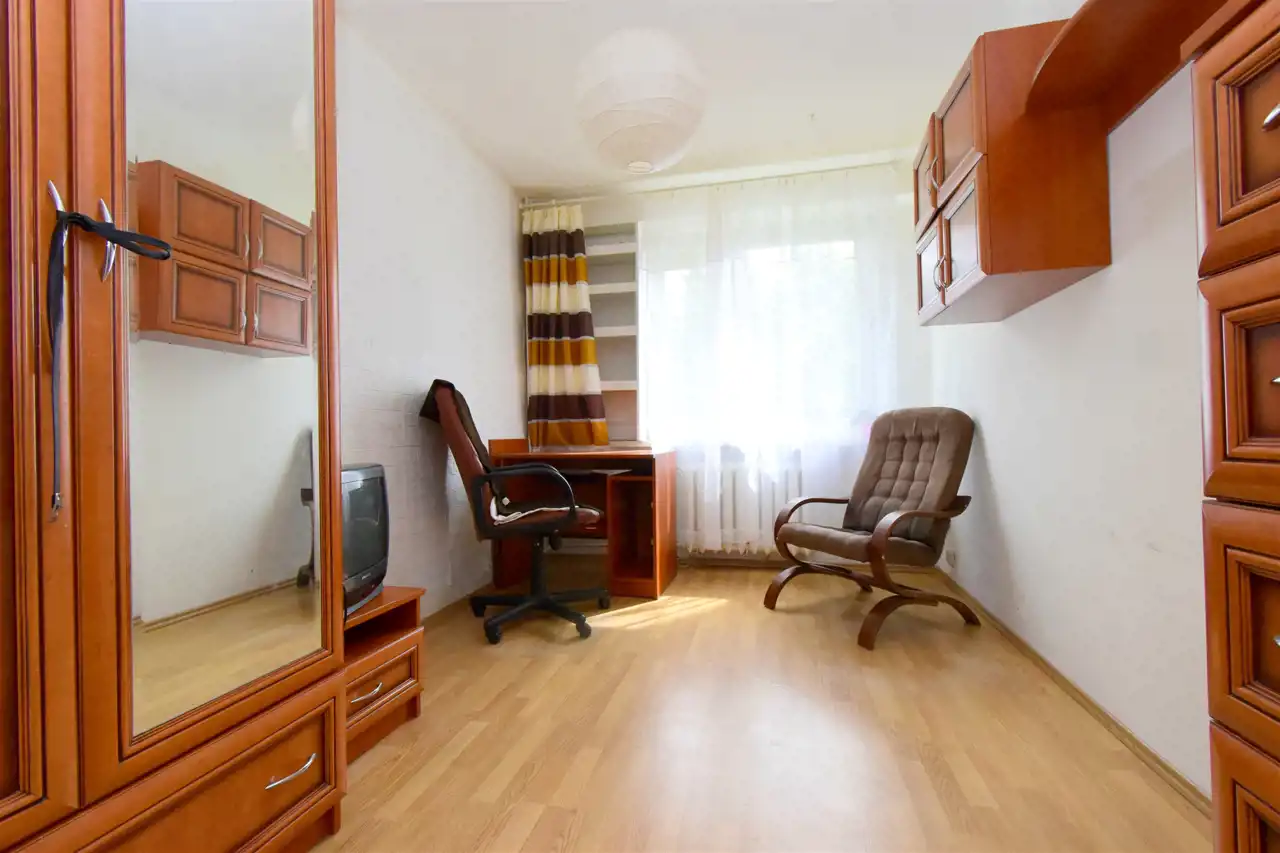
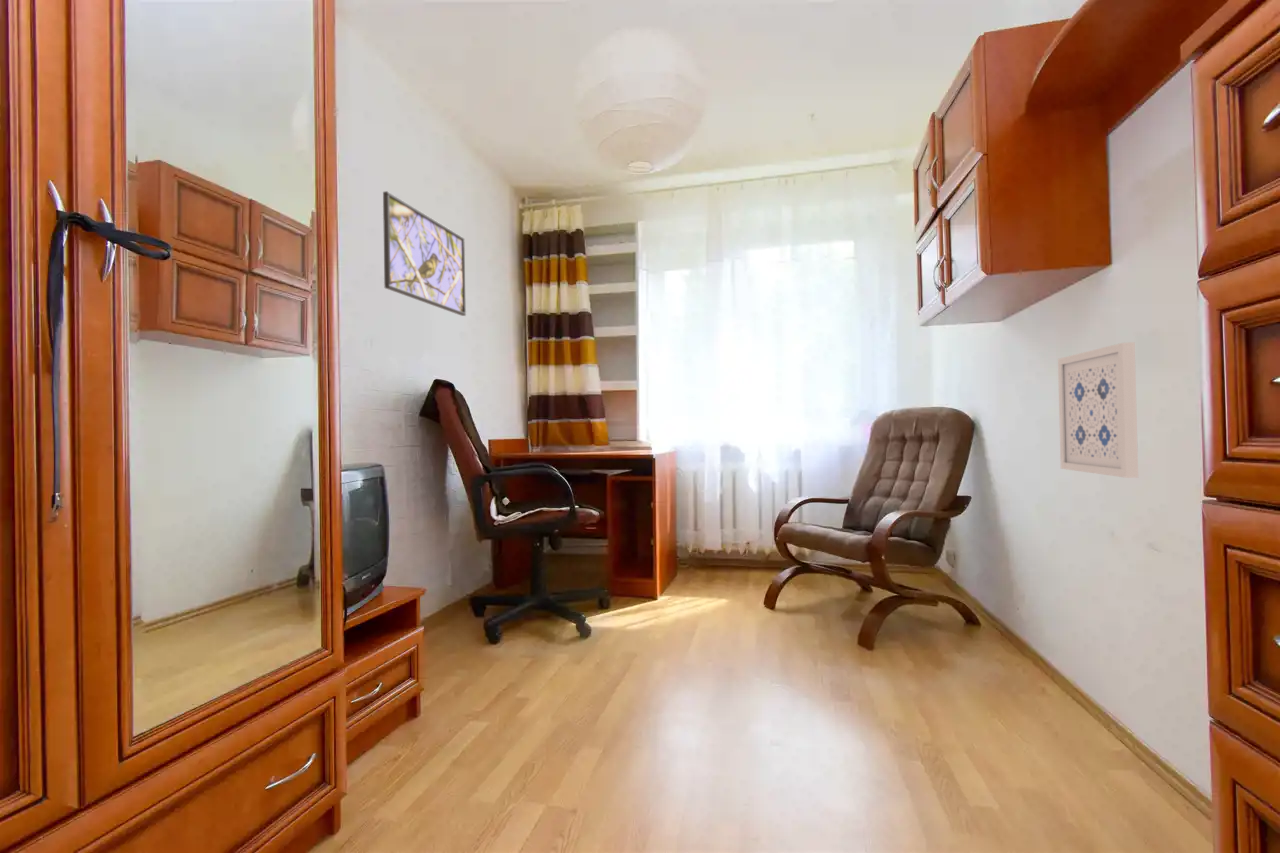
+ wall art (1093, 411)
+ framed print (428, 260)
